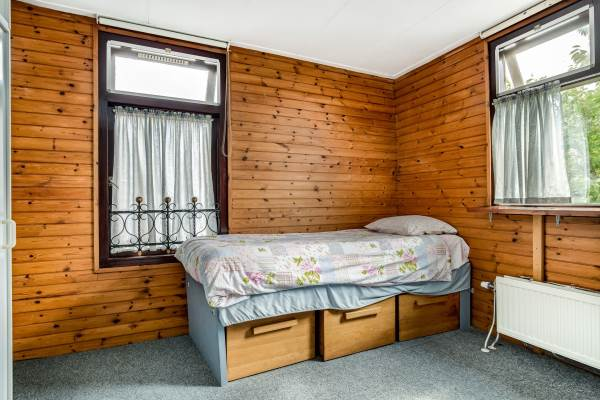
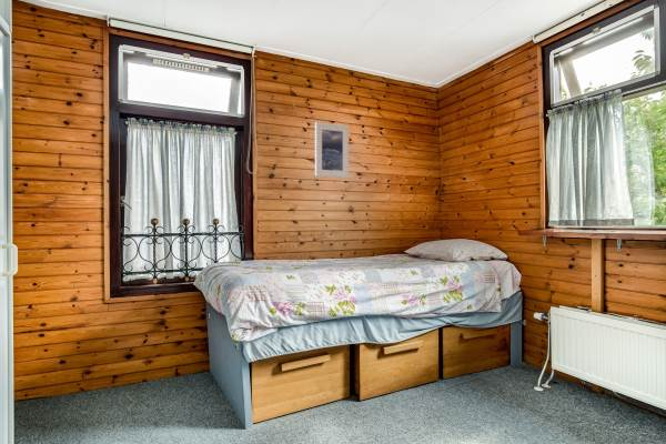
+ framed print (332, 150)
